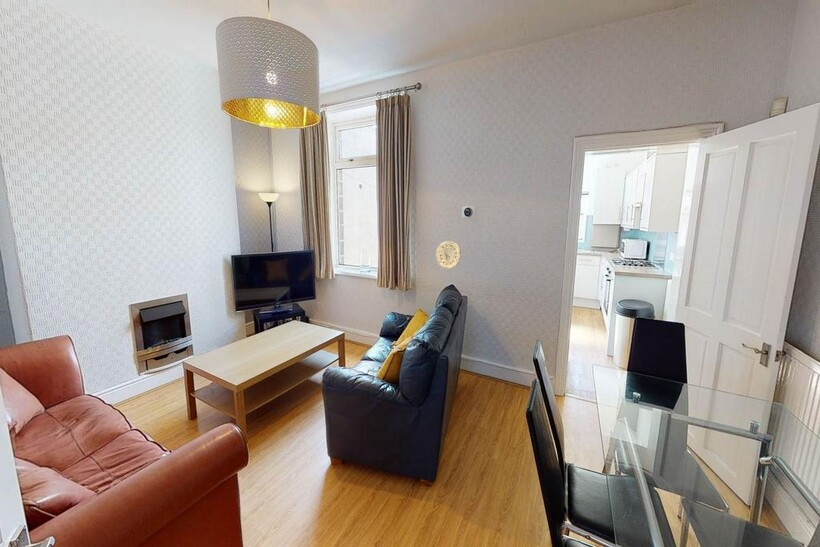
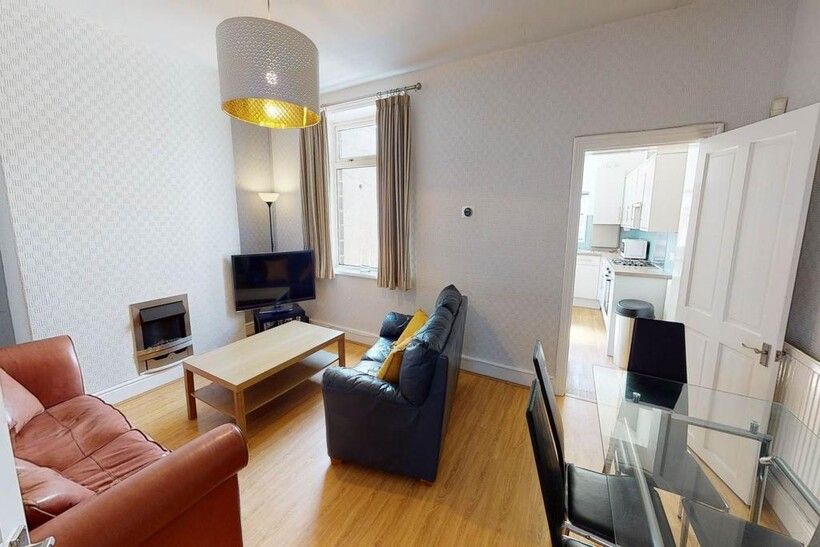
- decorative plate (448, 255)
